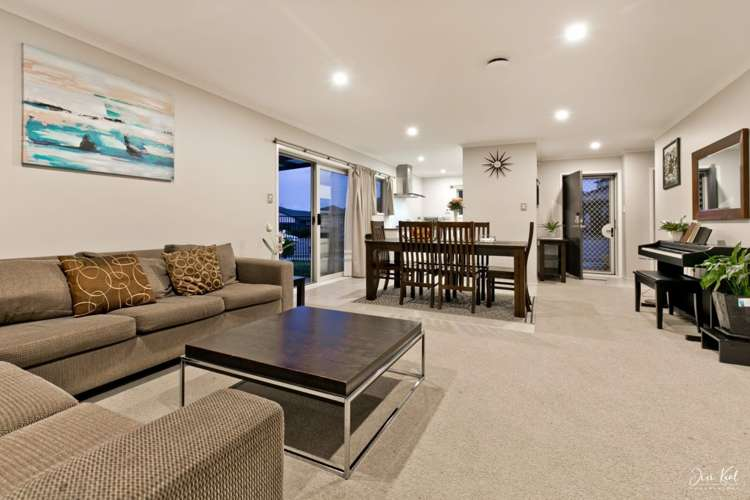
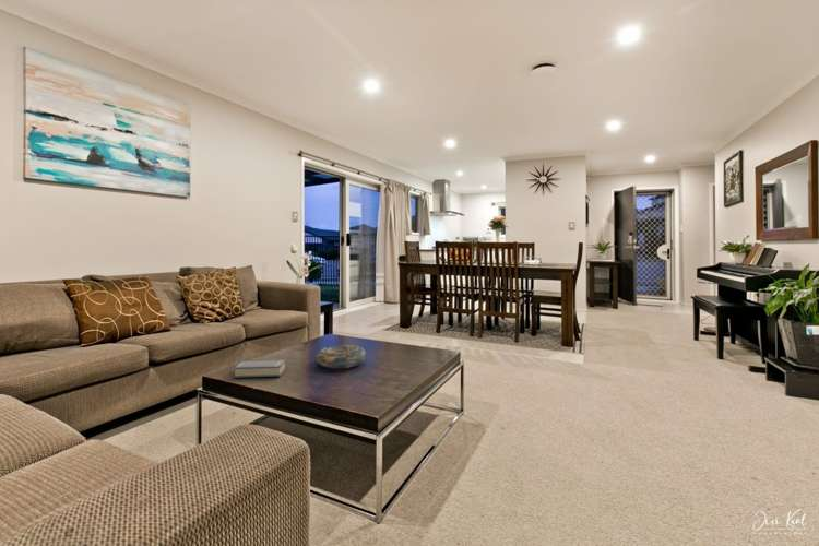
+ hardback book (261, 367)
+ decorative bowl (341, 355)
